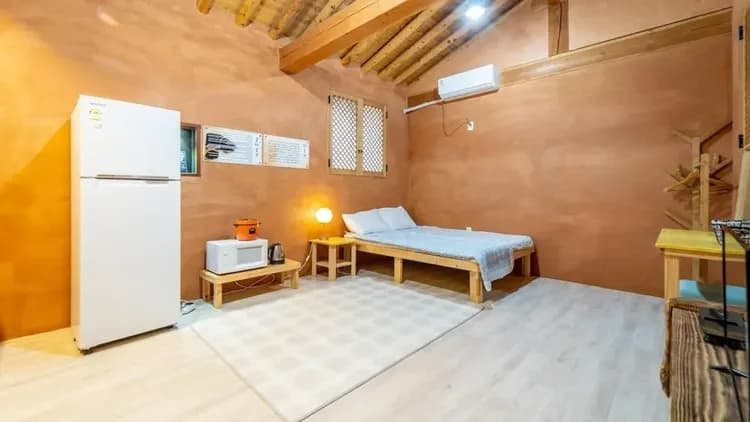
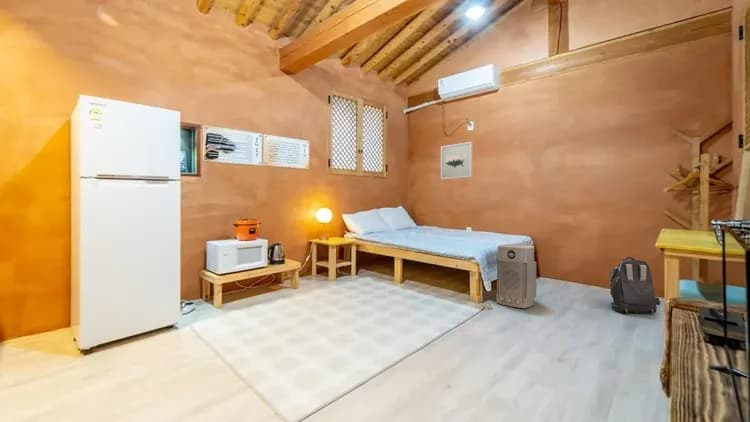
+ air purifier (516, 274)
+ backpack (631, 284)
+ wall art (456, 161)
